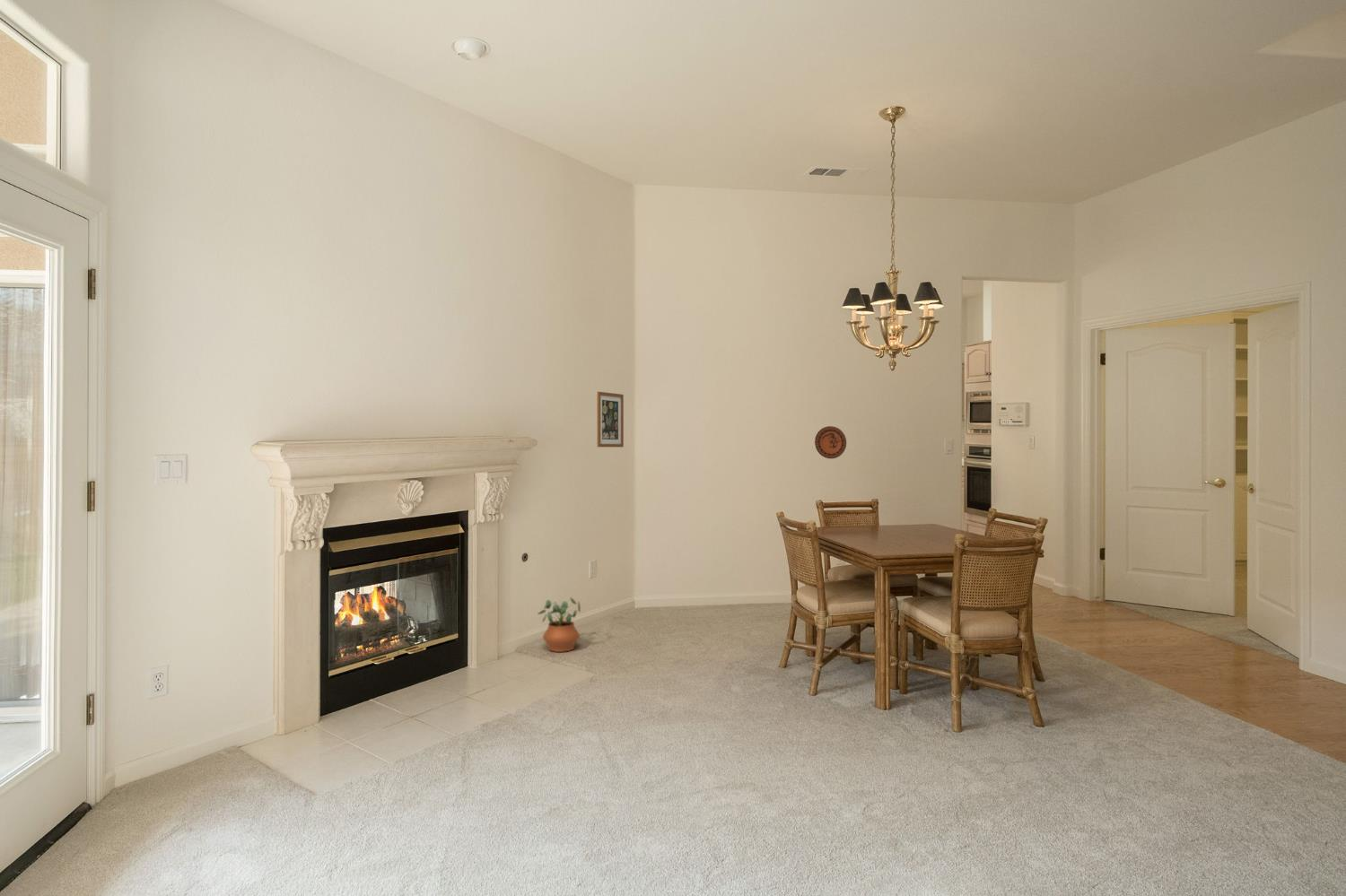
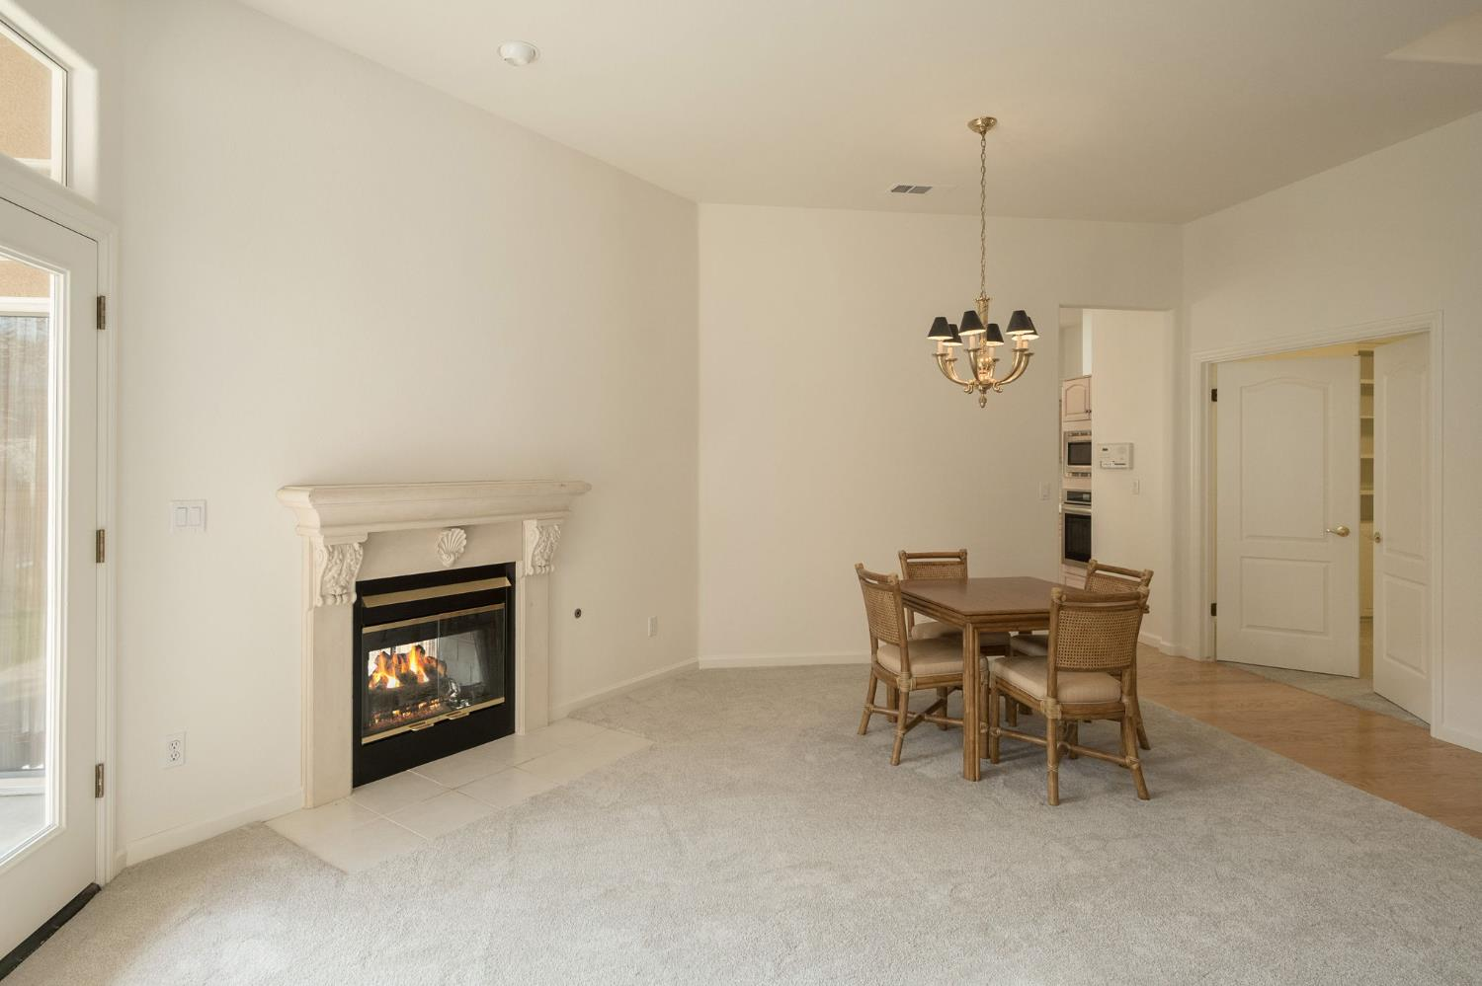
- wall art (610, 420)
- decorative plate (830, 442)
- potted plant (557, 622)
